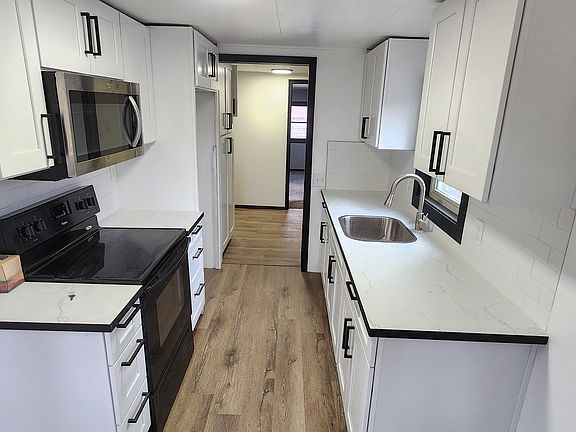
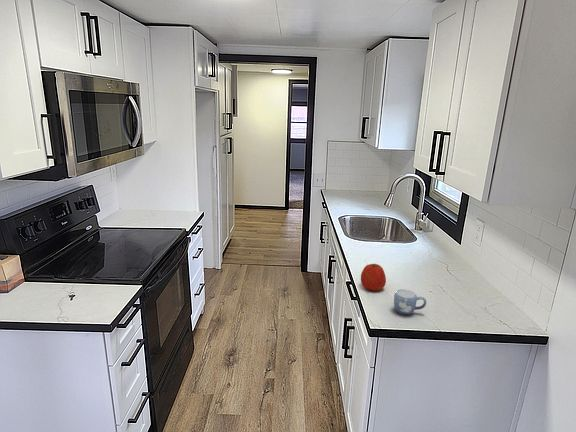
+ apple (373, 275)
+ mug (409, 303)
